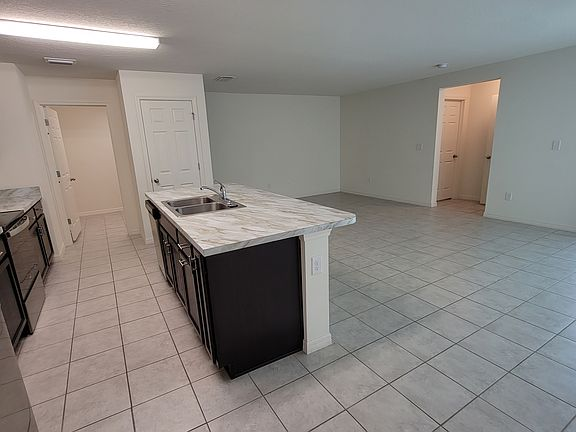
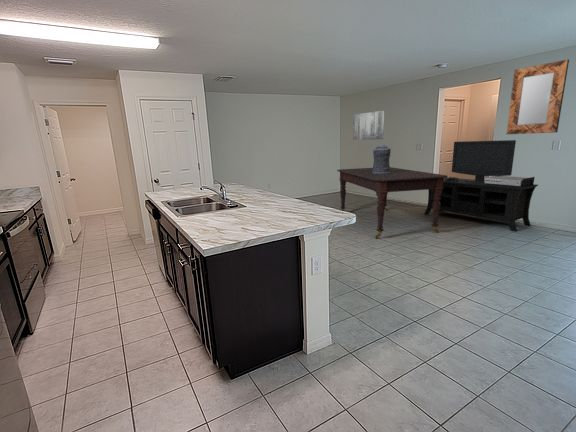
+ media console (475, 181)
+ wall art (367, 126)
+ dining table (383, 197)
+ home mirror (535, 100)
+ incense holder (381, 158)
